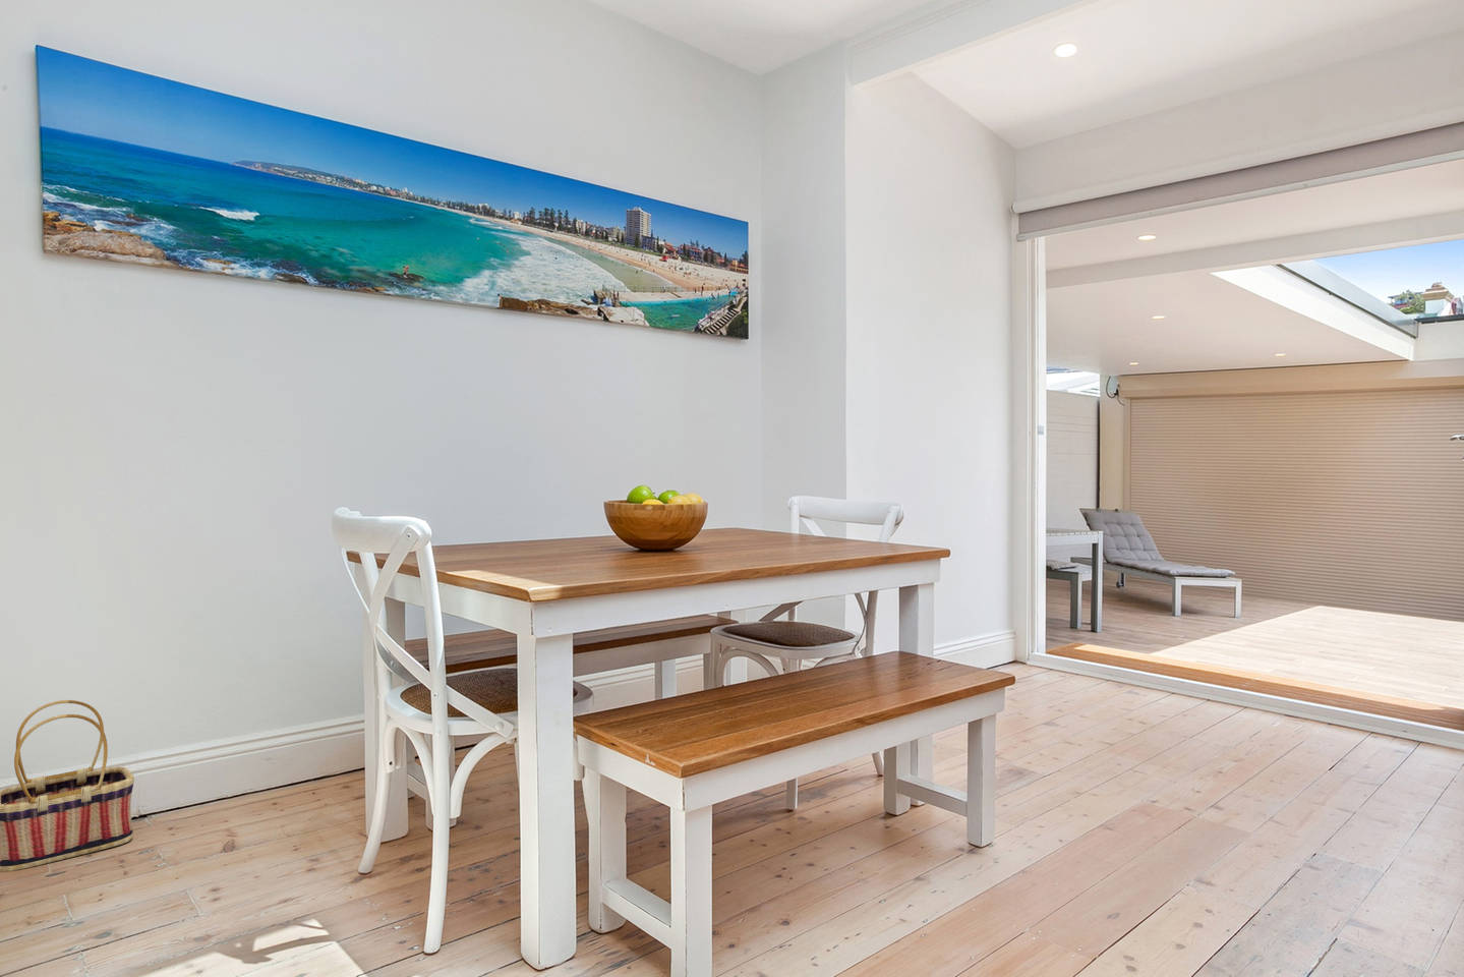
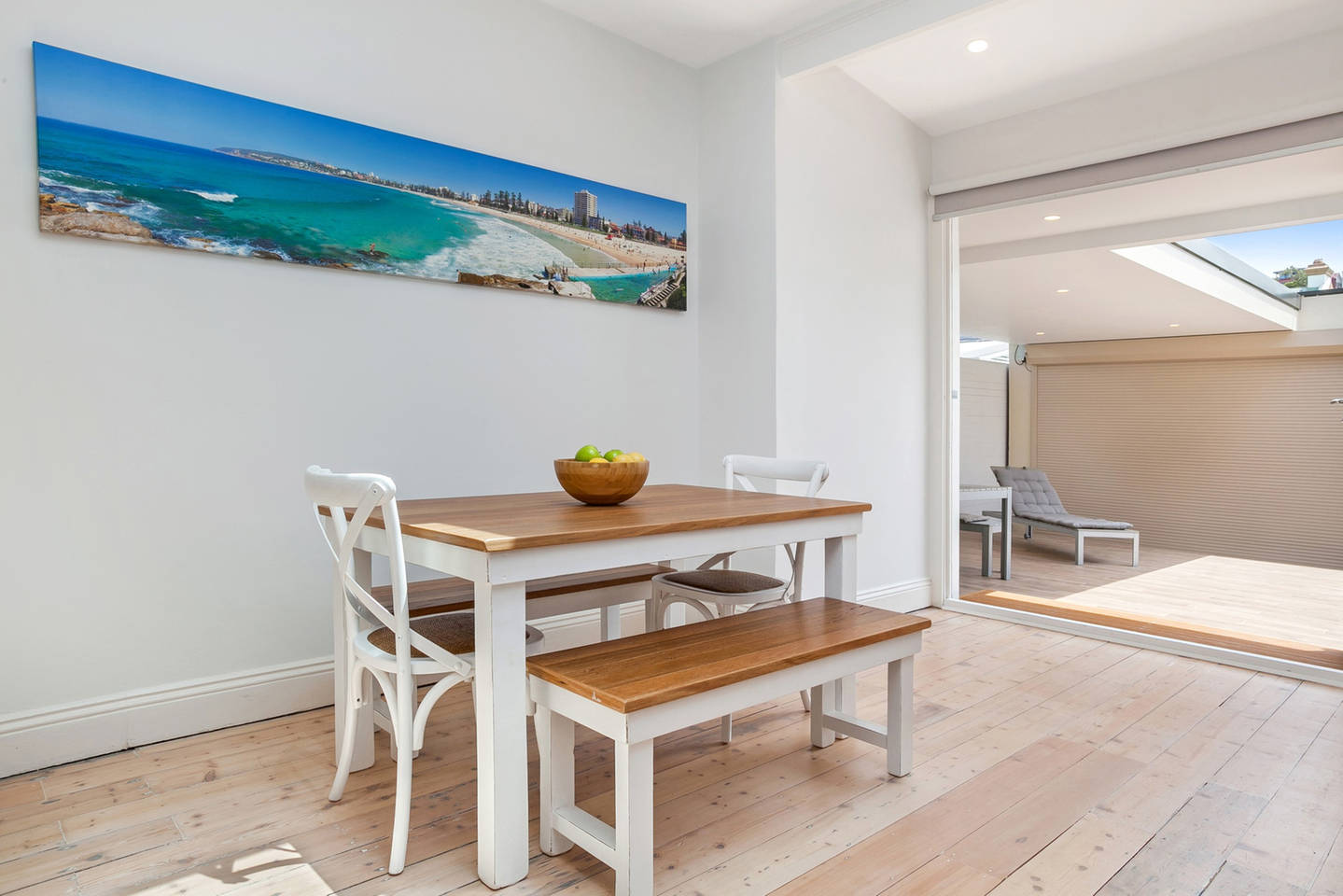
- basket (64, 777)
